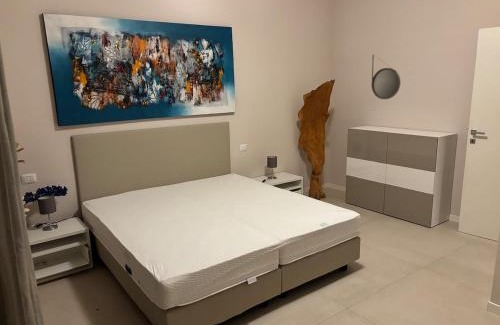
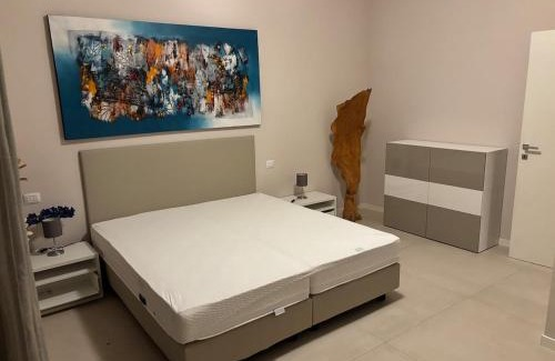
- home mirror (385, 76)
